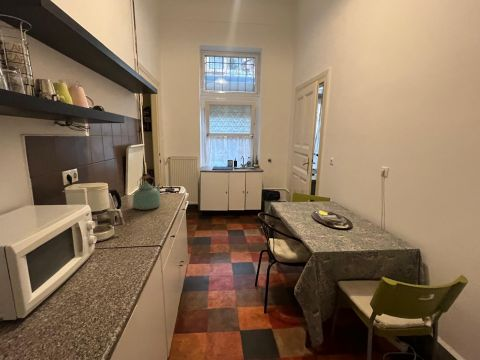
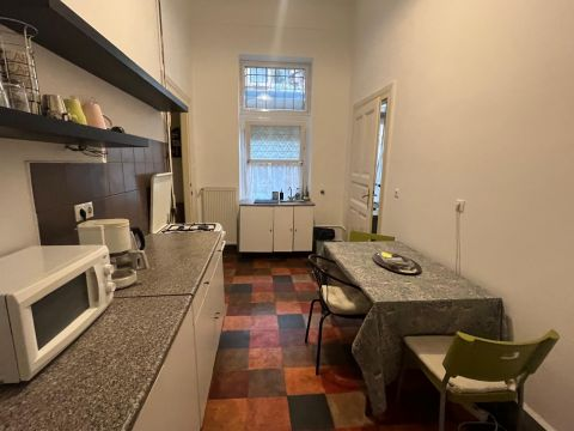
- kettle (148, 191)
